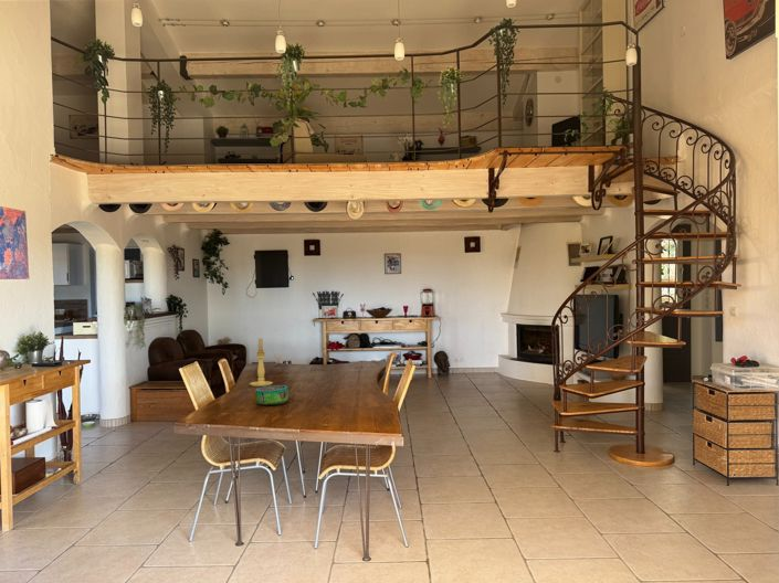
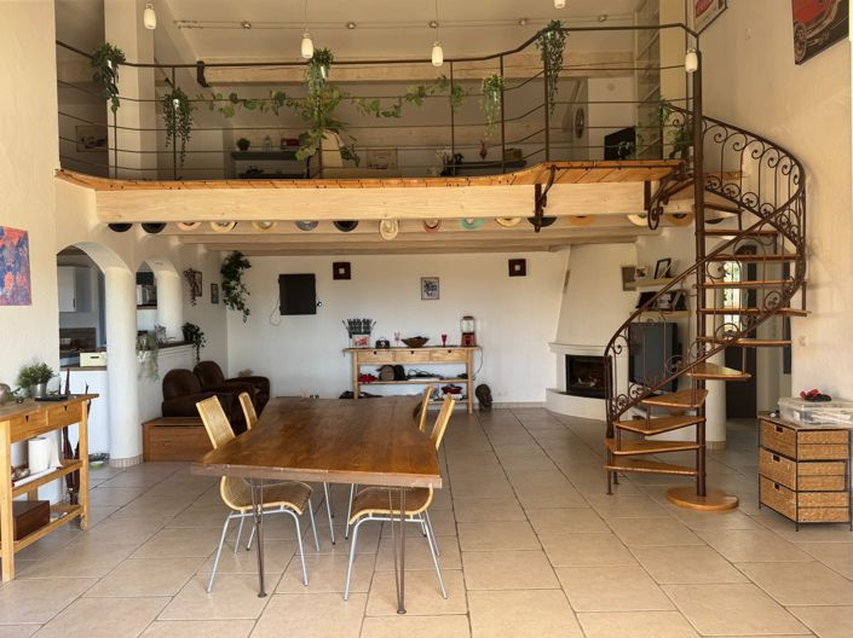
- decorative bowl (272, 394)
- candle holder (261, 361)
